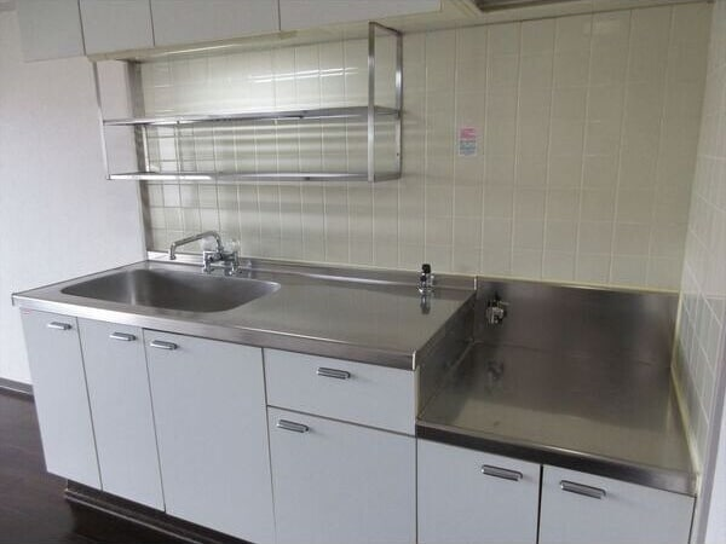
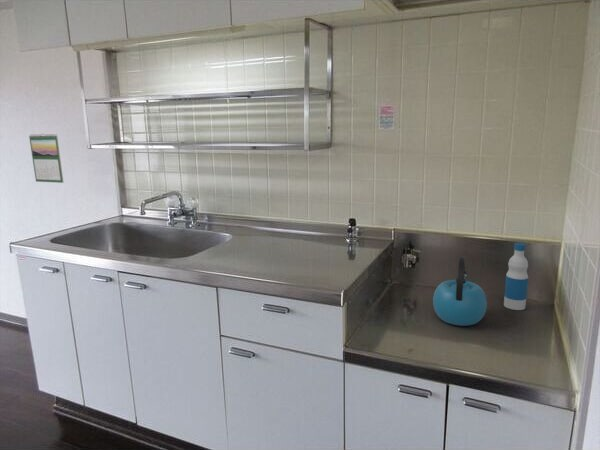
+ kettle (460, 287)
+ bottle (517, 275)
+ calendar (46, 158)
